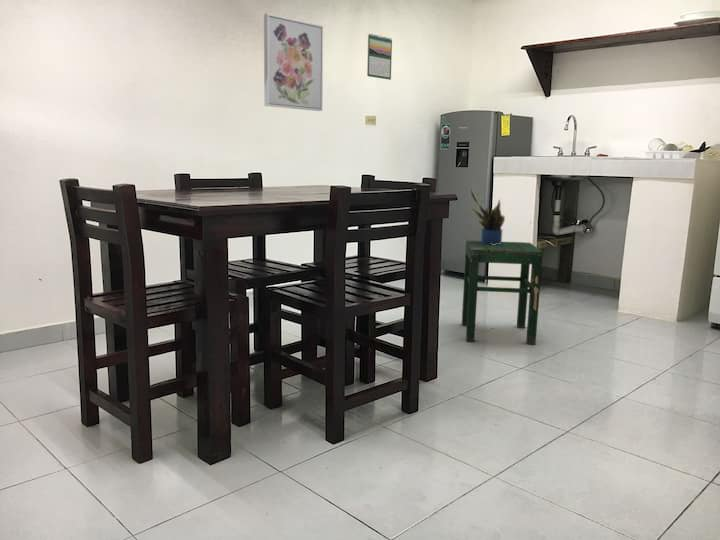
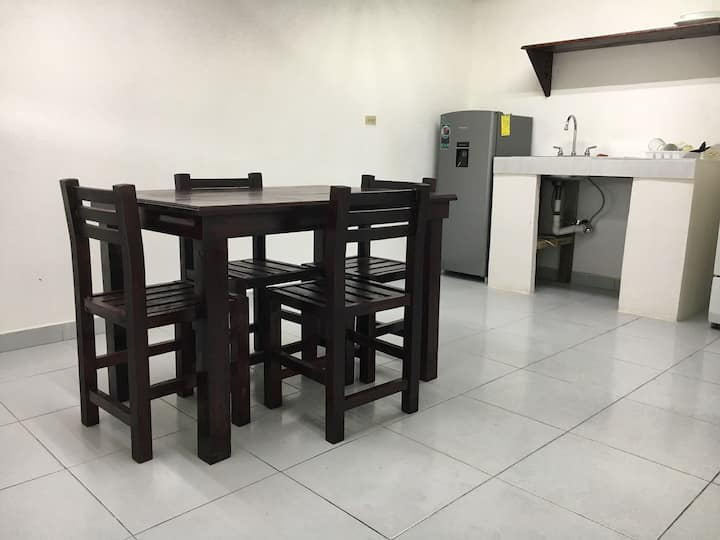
- potted plant (486, 216)
- calendar (379, 56)
- wall art (294, 64)
- stool (499, 290)
